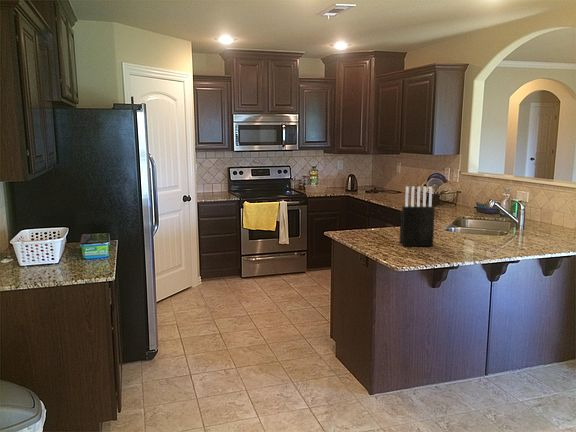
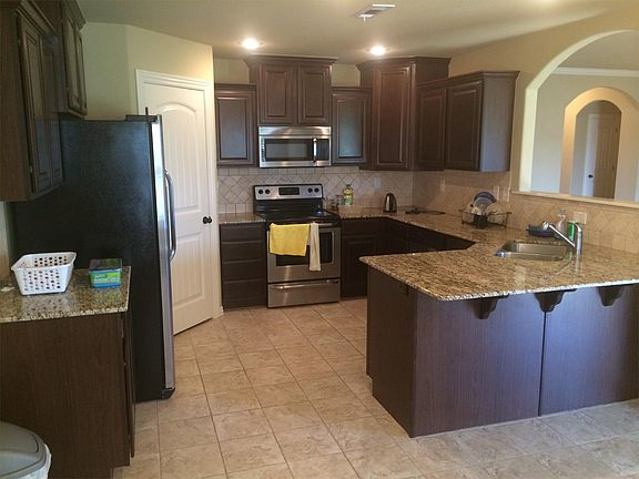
- knife block (416, 215)
